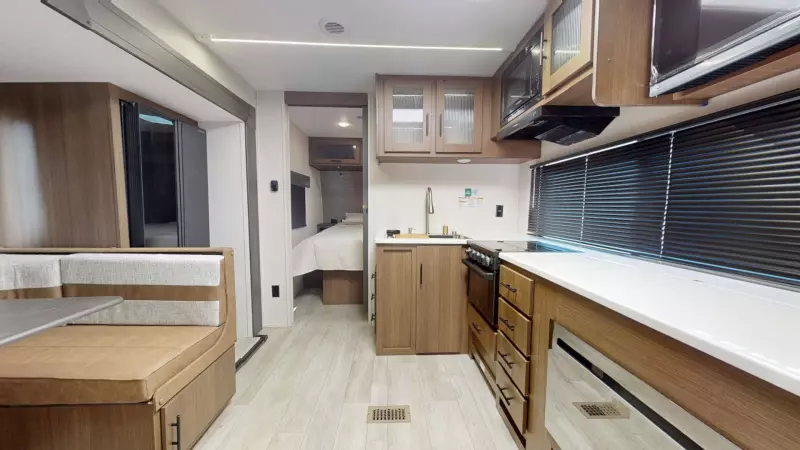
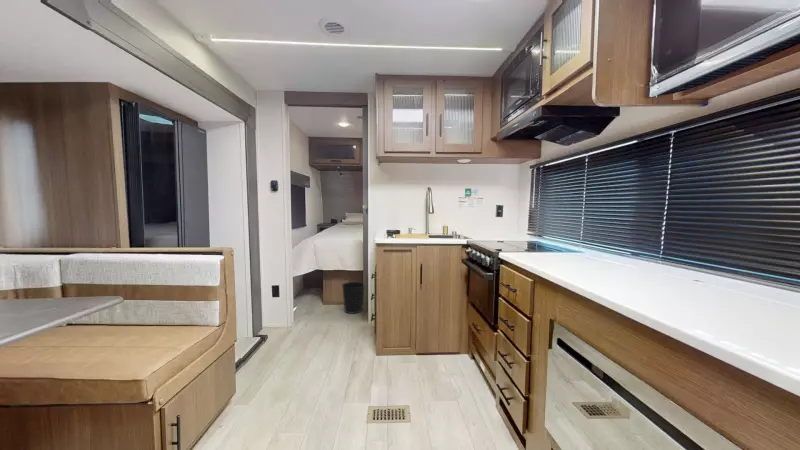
+ wastebasket (353, 297)
